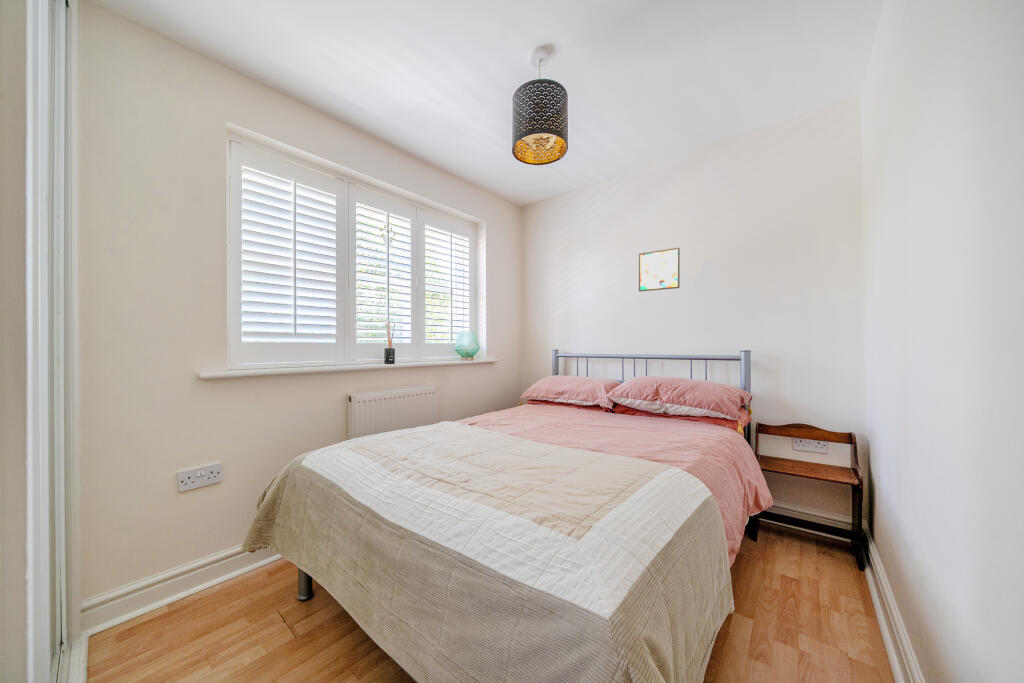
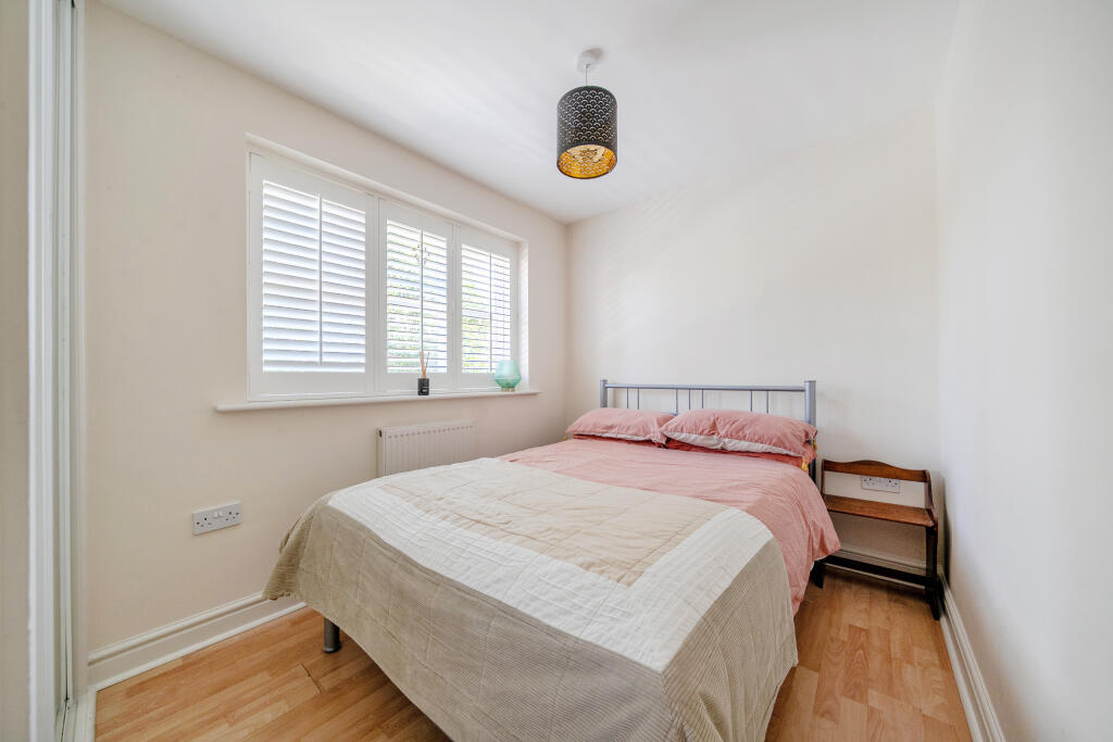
- wall art (658, 270)
